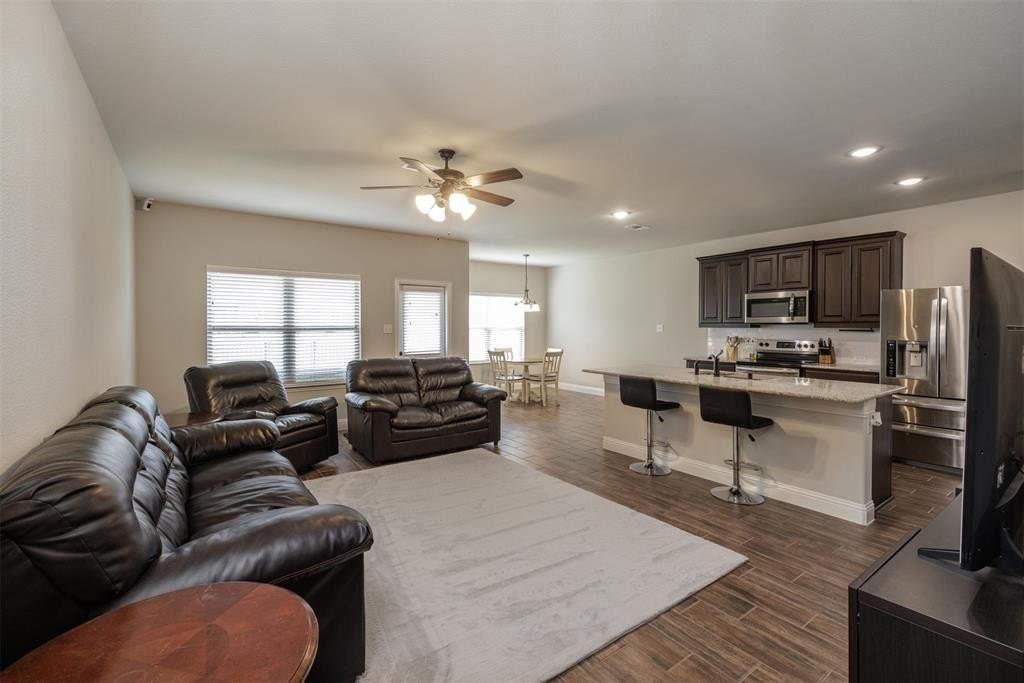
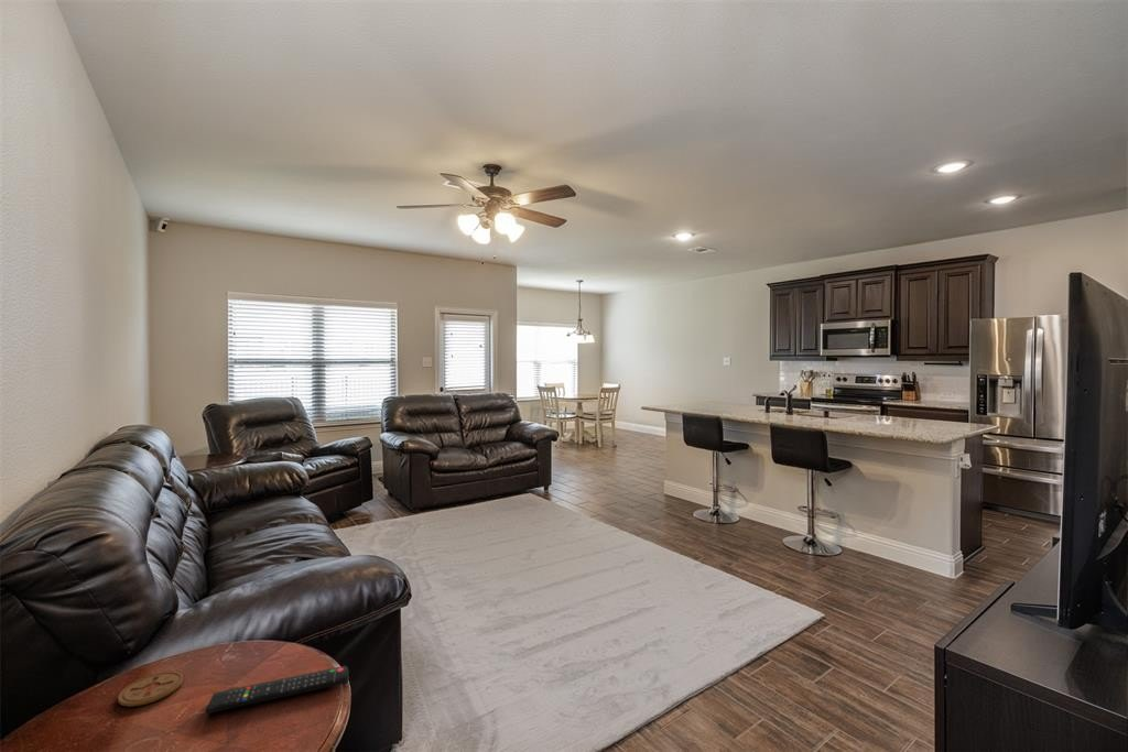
+ remote control (282, 689)
+ coaster (151, 688)
